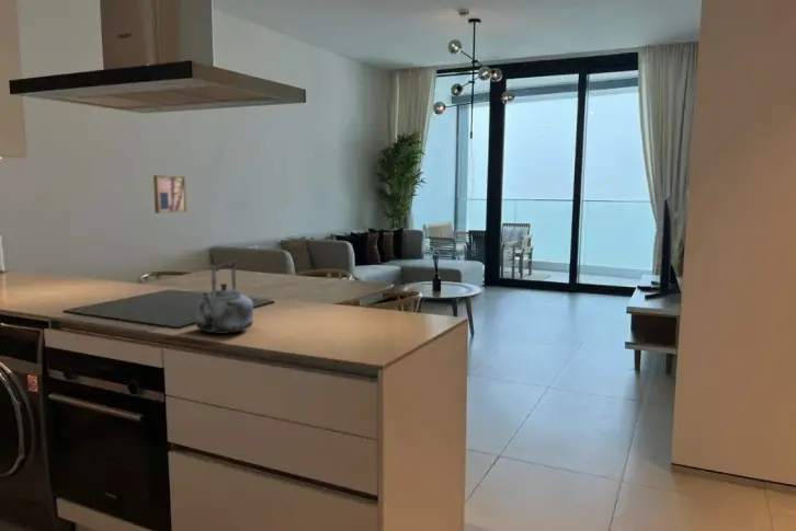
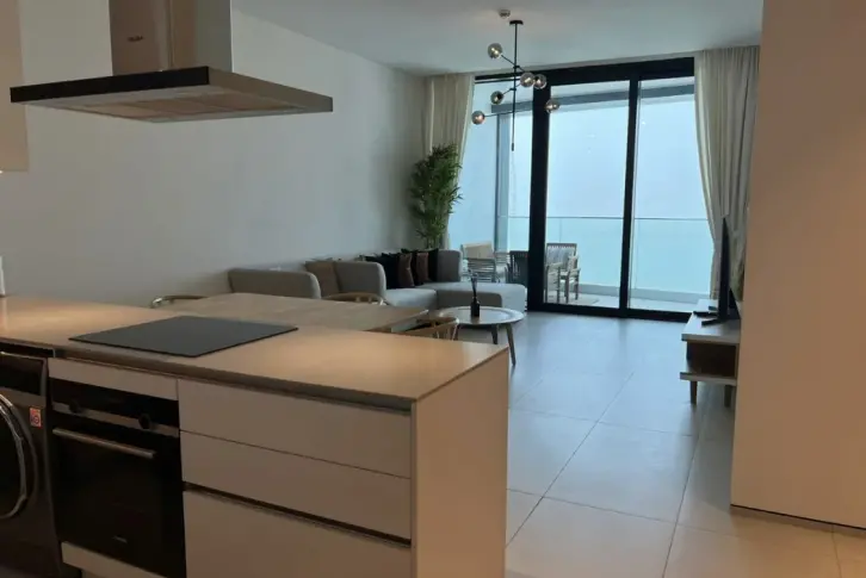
- kettle (220, 297)
- wall art (170, 194)
